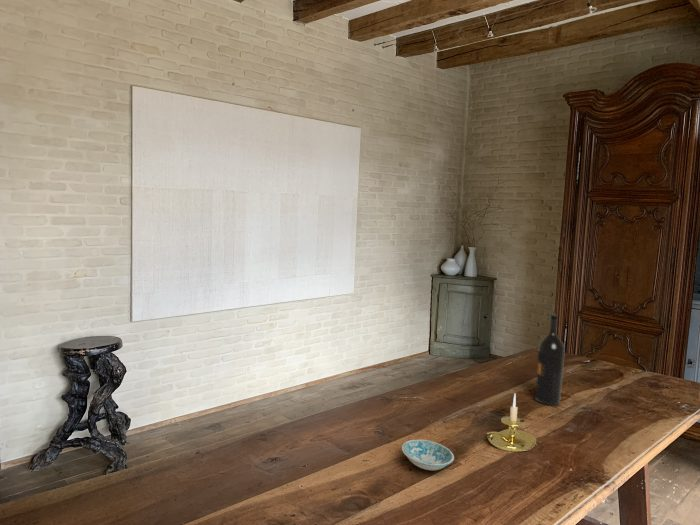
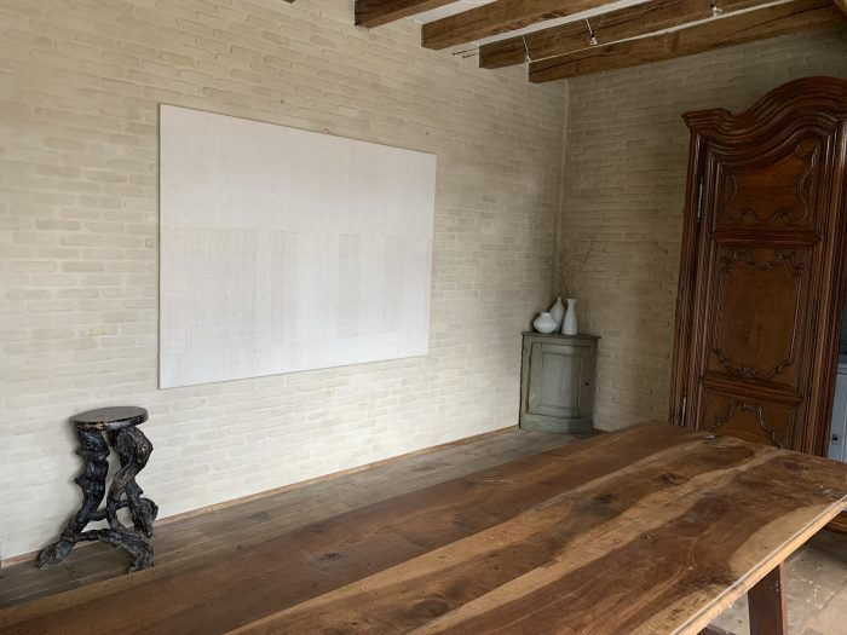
- candle holder (510, 419)
- wine bottle (550, 358)
- ceramic bowl (426, 459)
